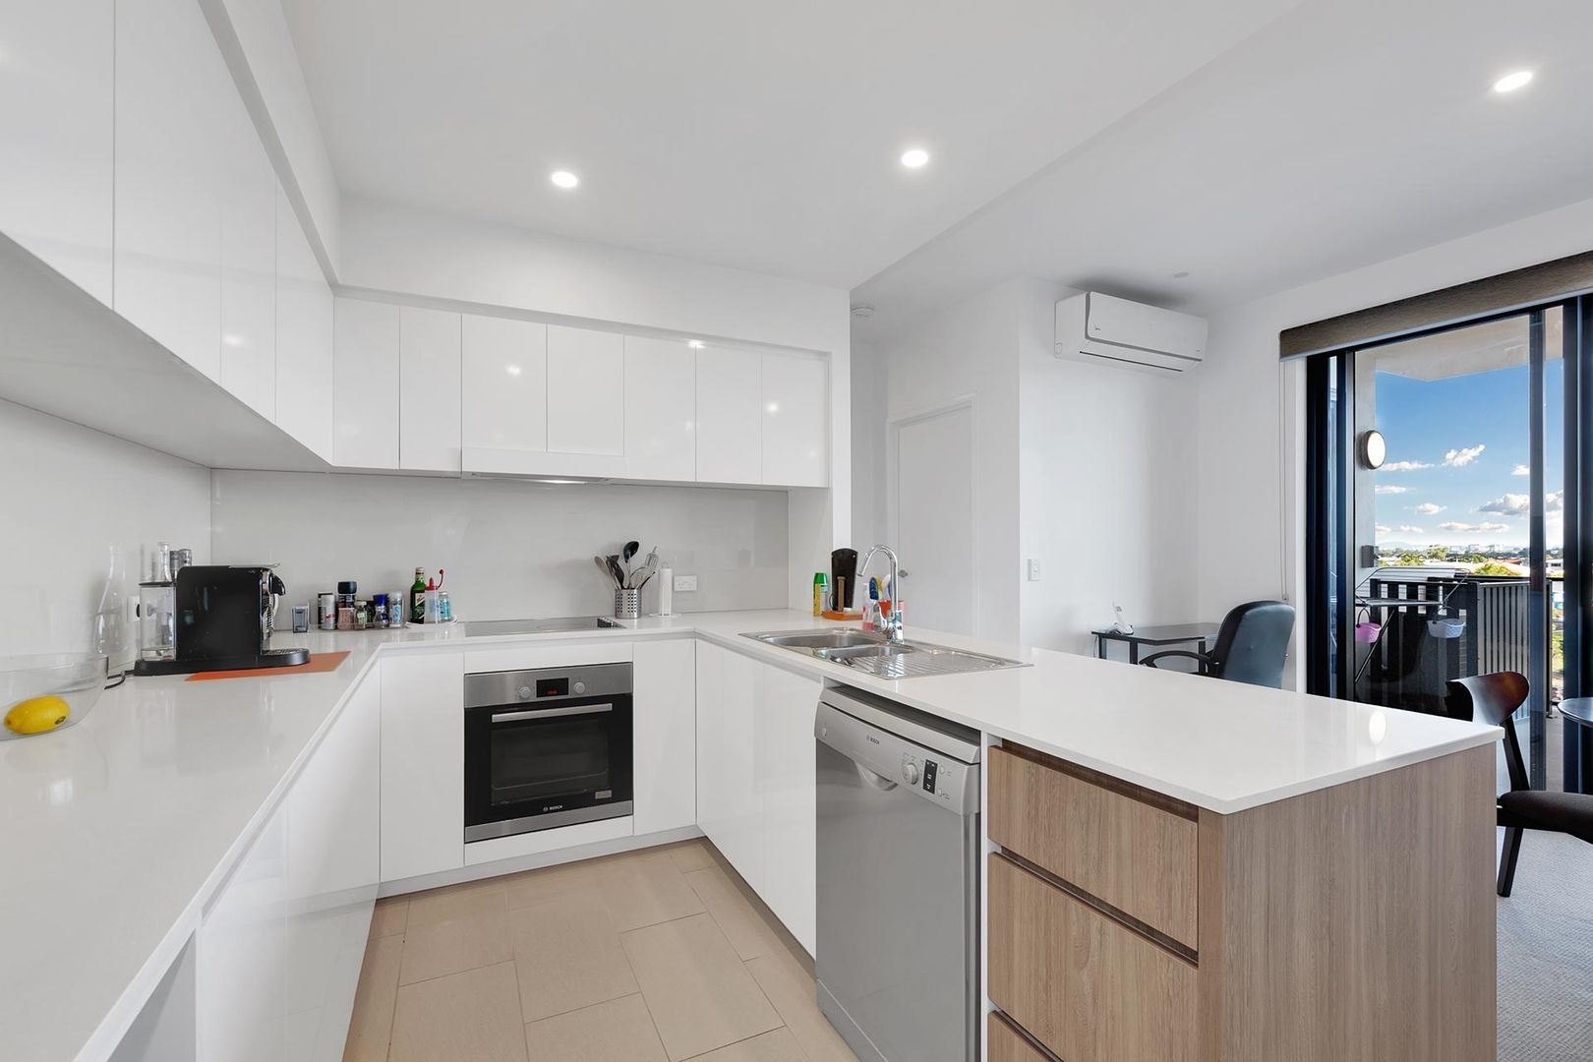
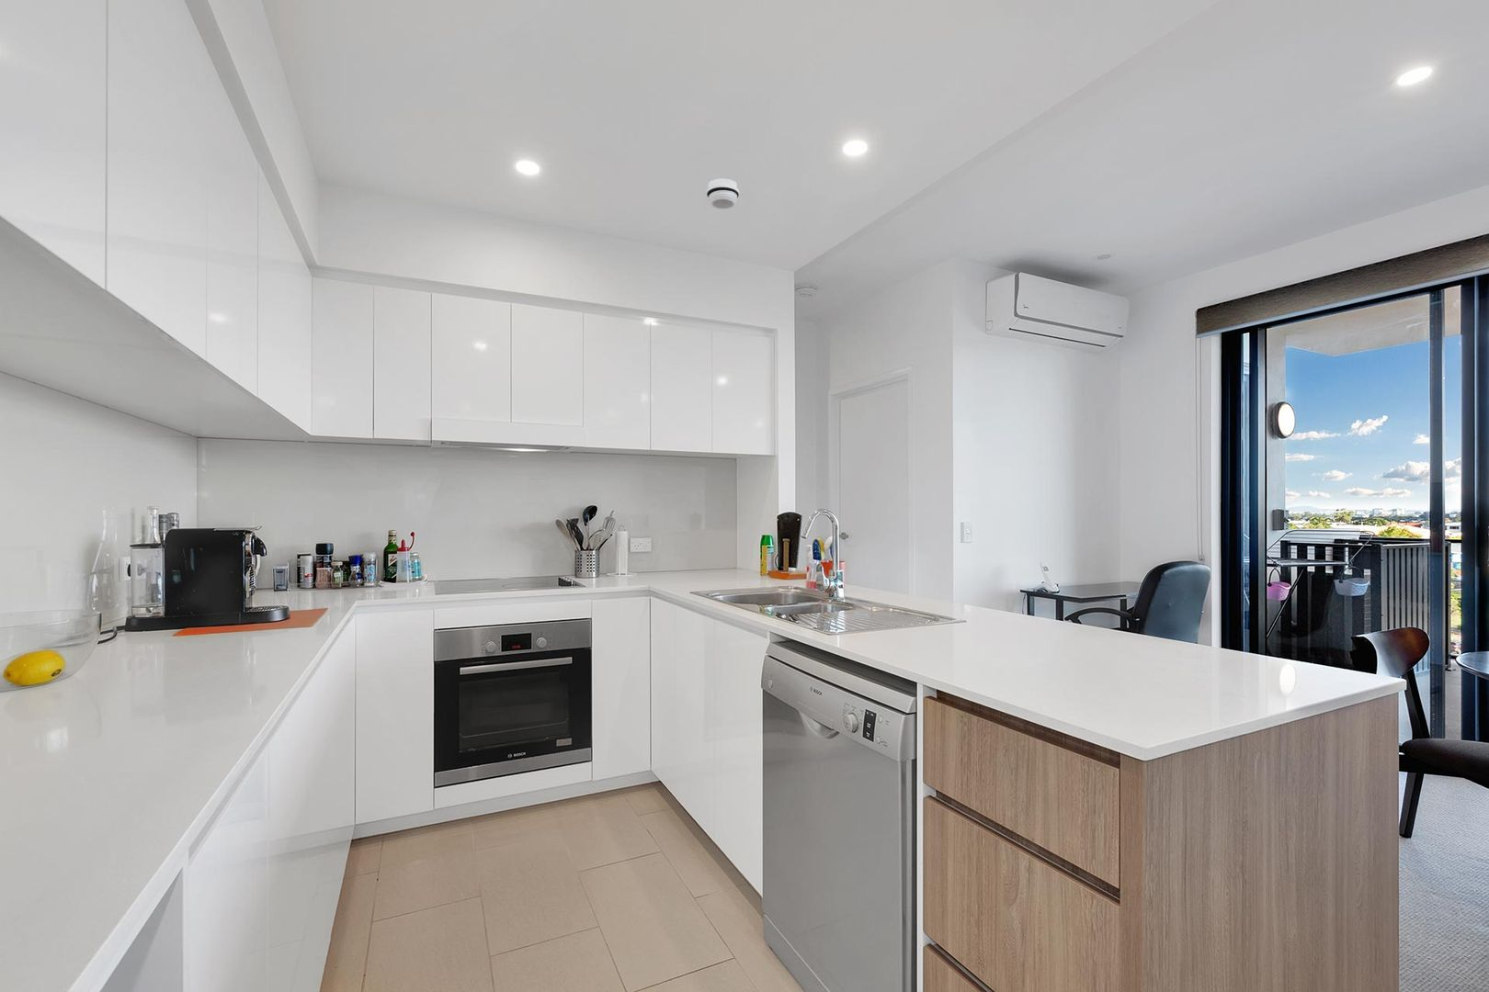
+ smoke detector (722, 194)
